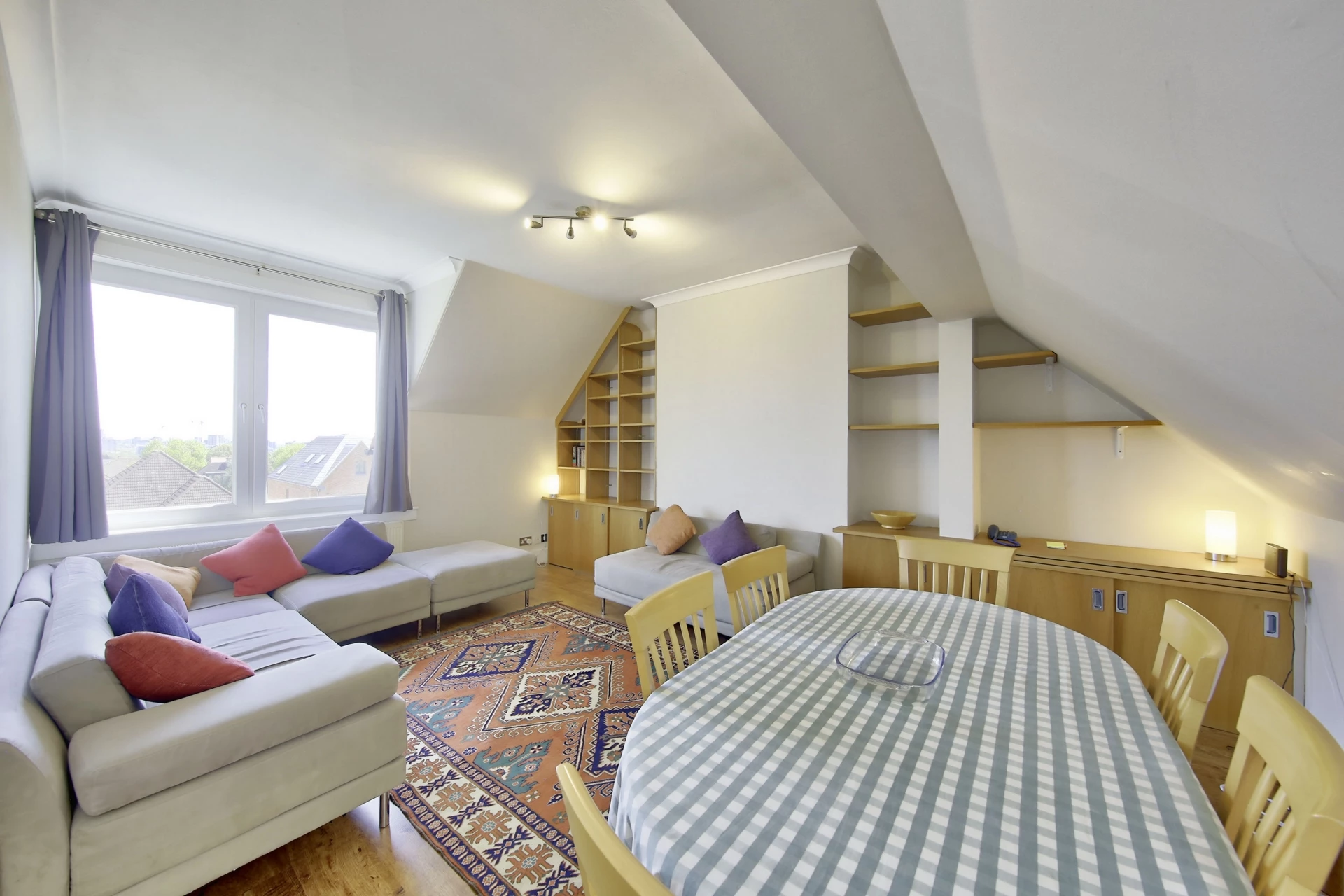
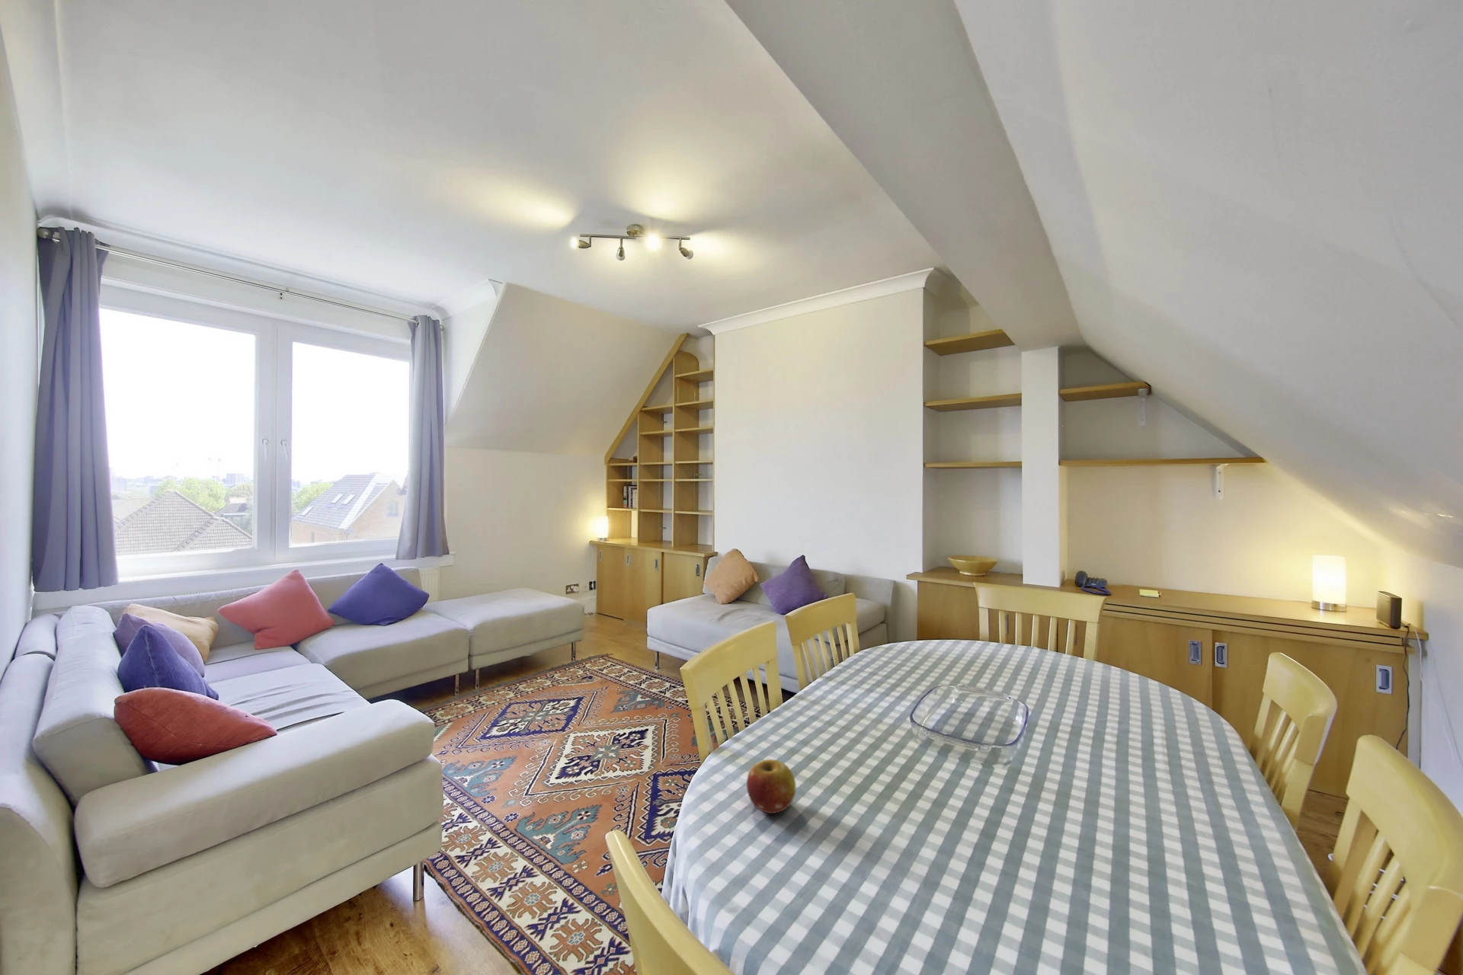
+ fruit (771, 785)
